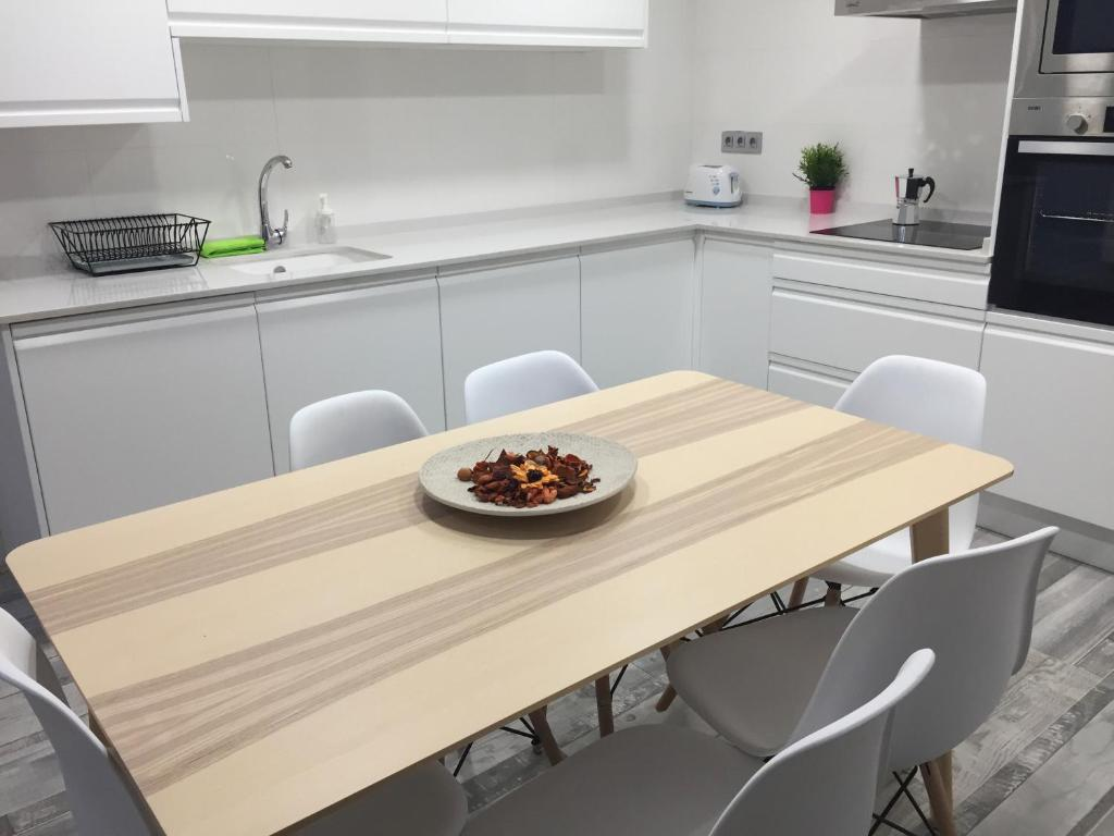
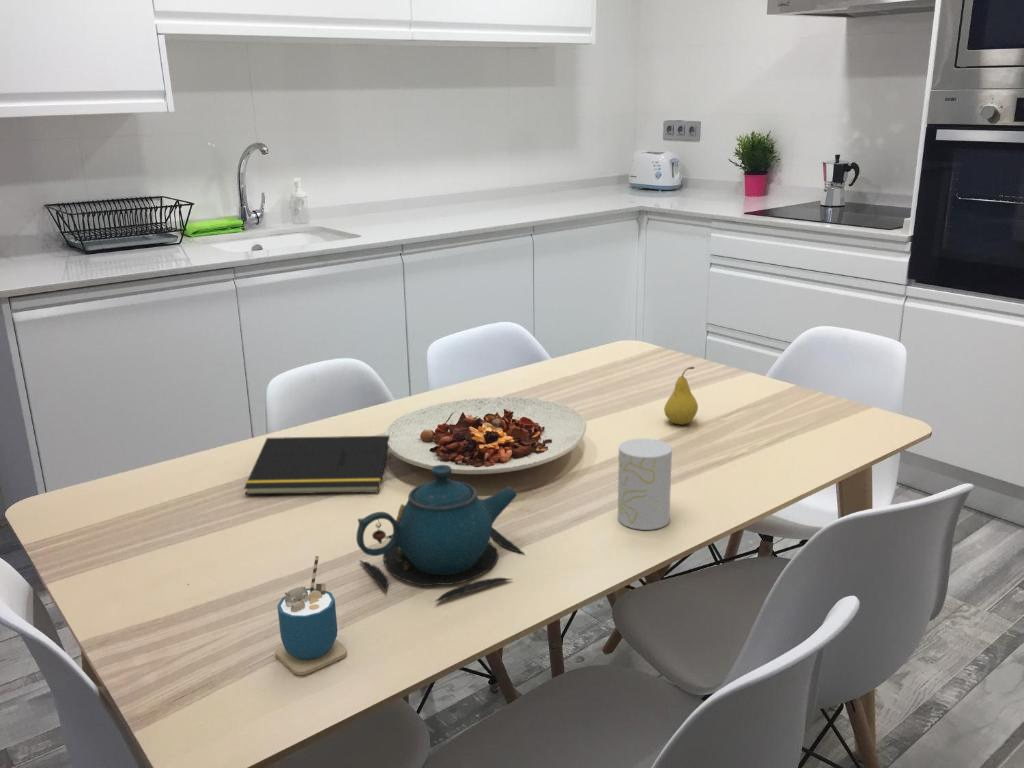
+ notepad (320, 463)
+ cup (644, 483)
+ teapot (437, 513)
+ fruit (681, 394)
+ cup (307, 610)
